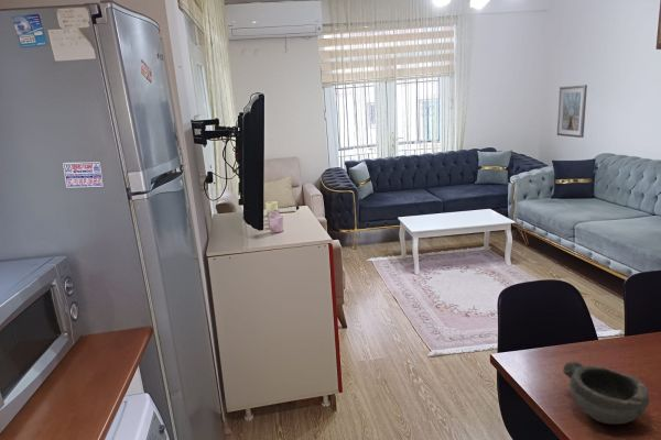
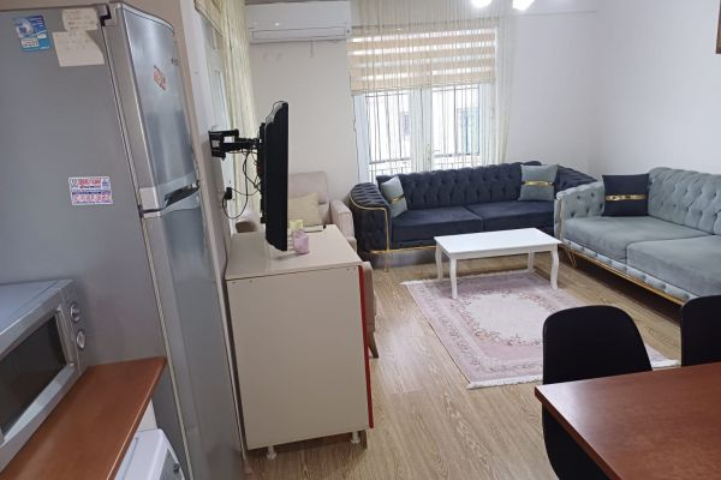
- bowl (603, 394)
- picture frame (571, 111)
